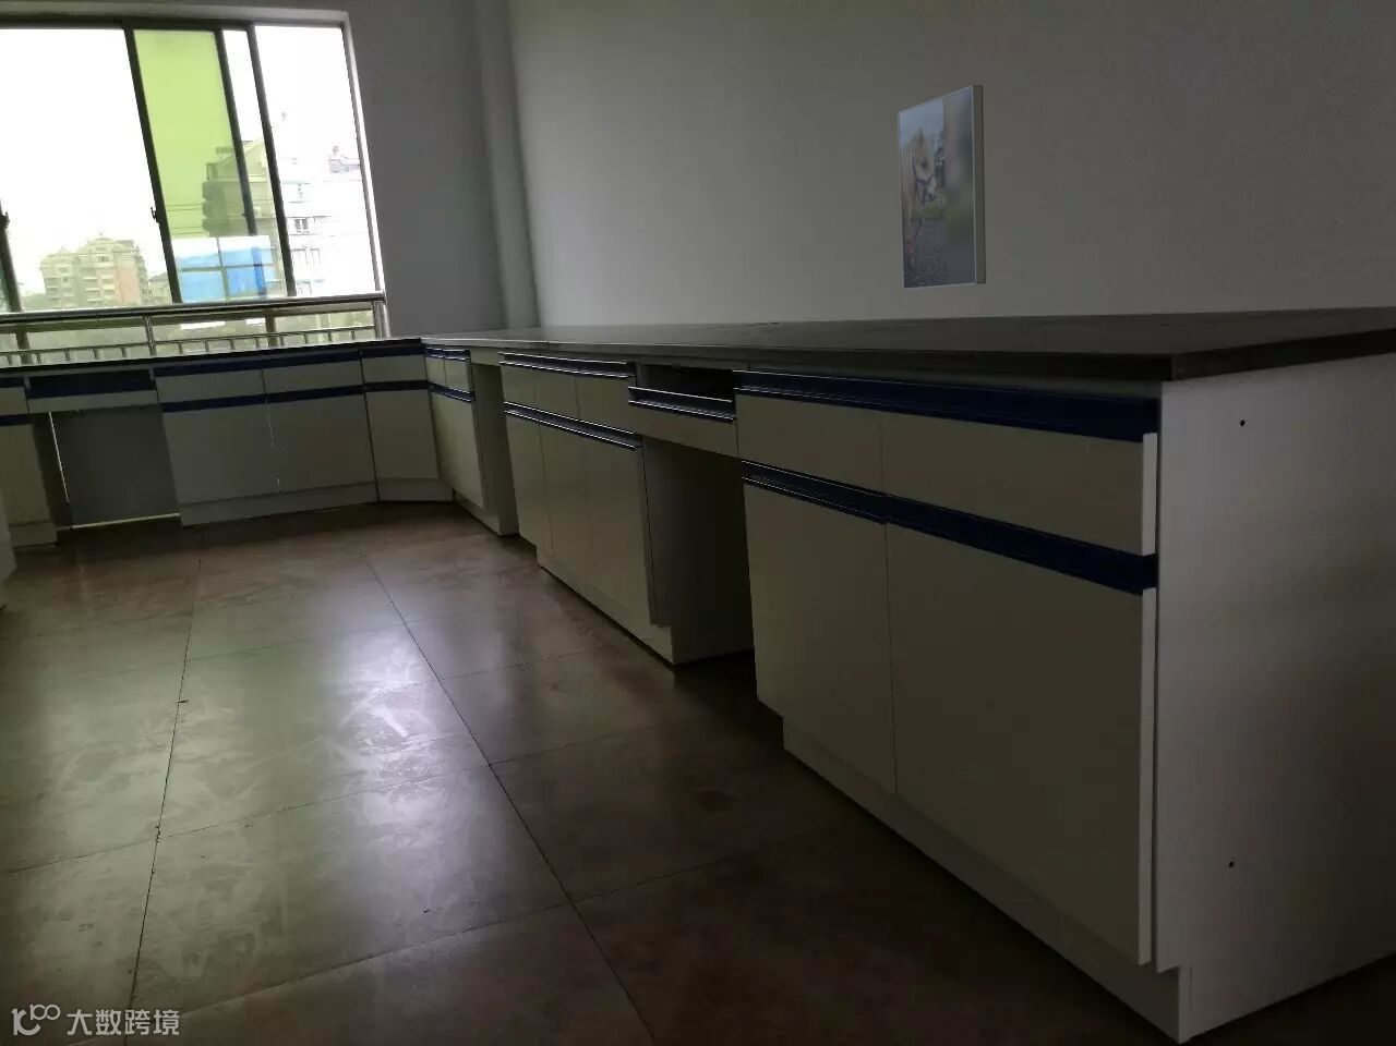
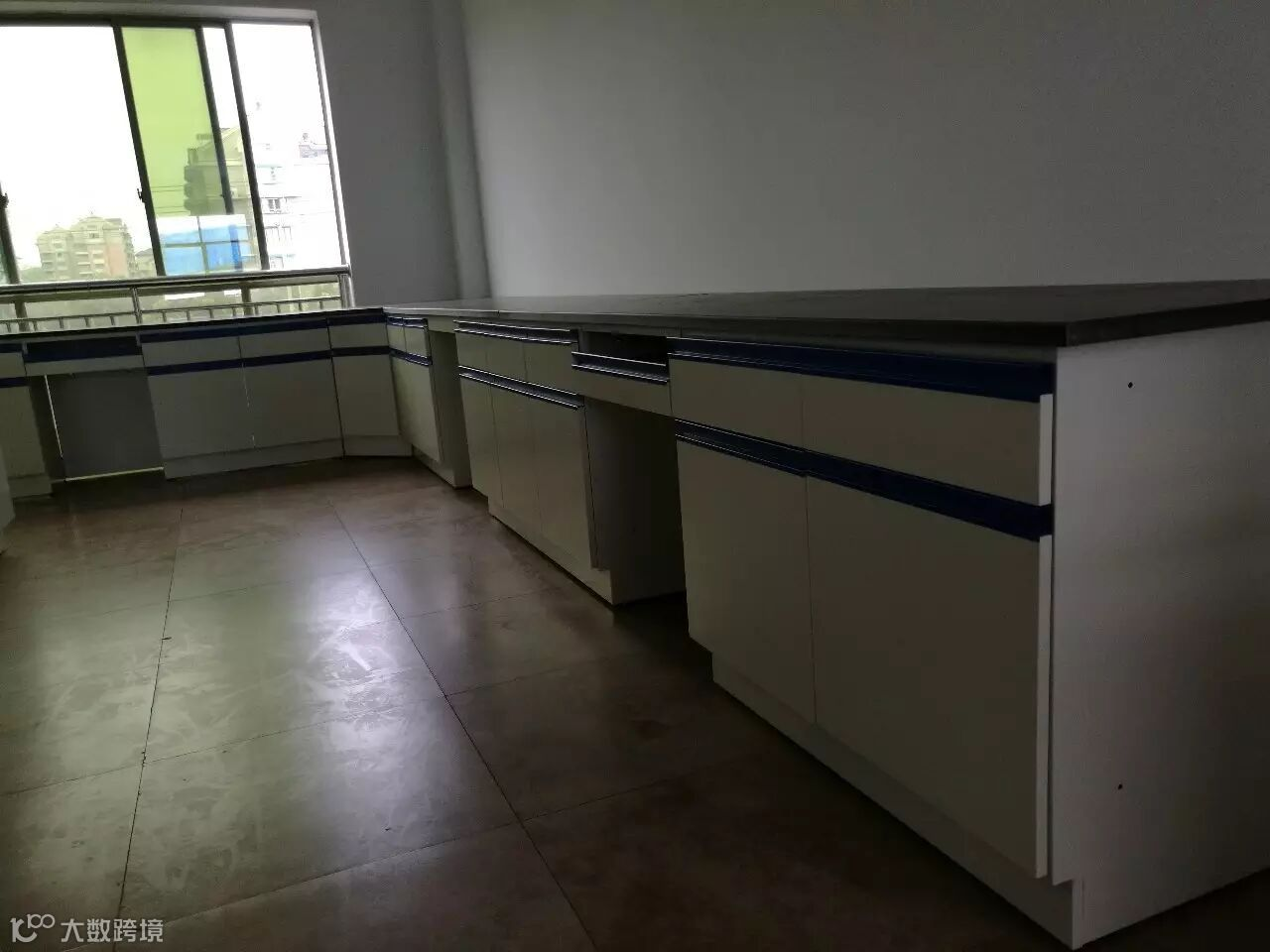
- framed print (940, 196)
